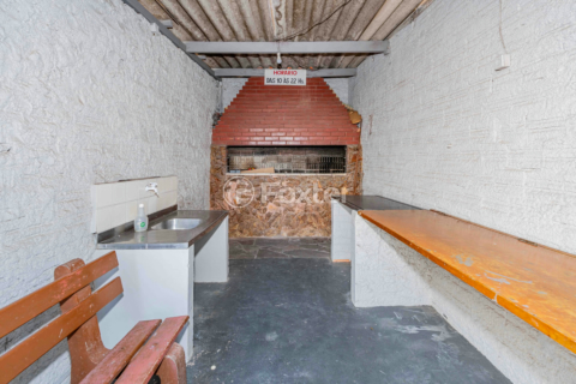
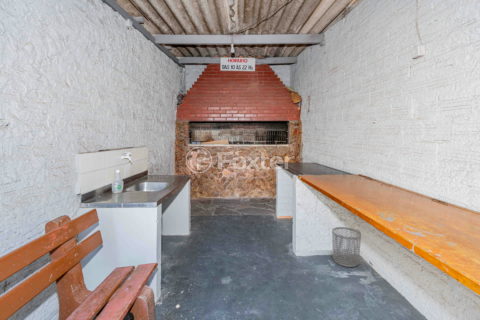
+ waste bin (345, 247)
